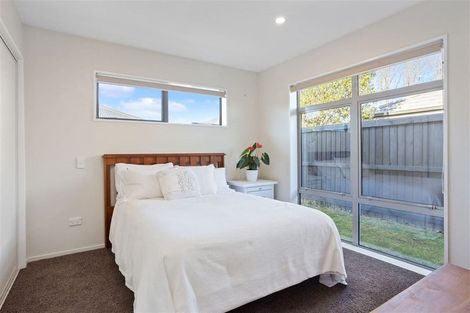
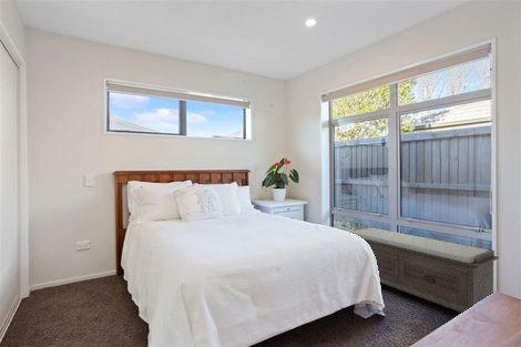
+ bench (410, 266)
